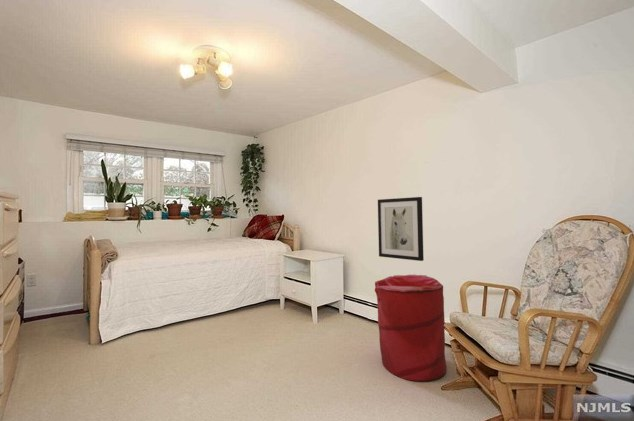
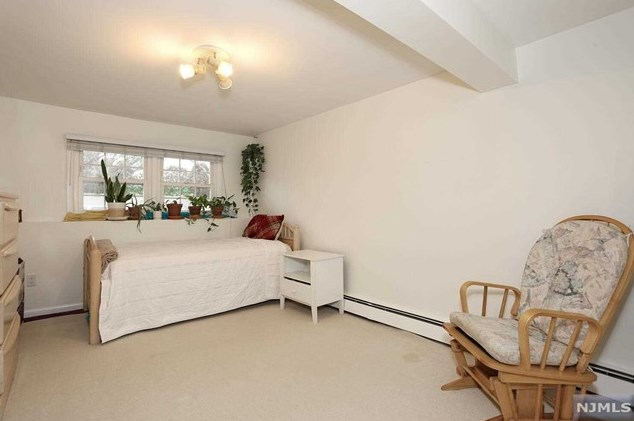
- laundry hamper (409, 321)
- wall art (399, 228)
